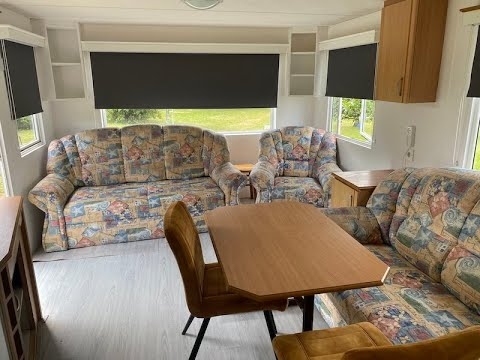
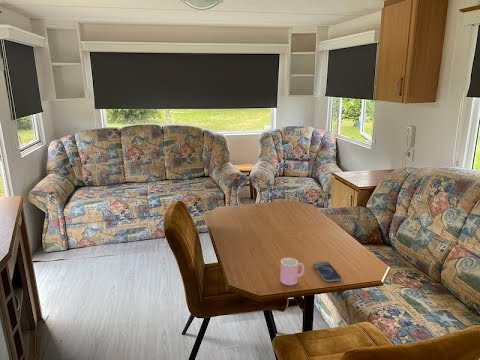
+ cup (292, 270)
+ smartphone (326, 271)
